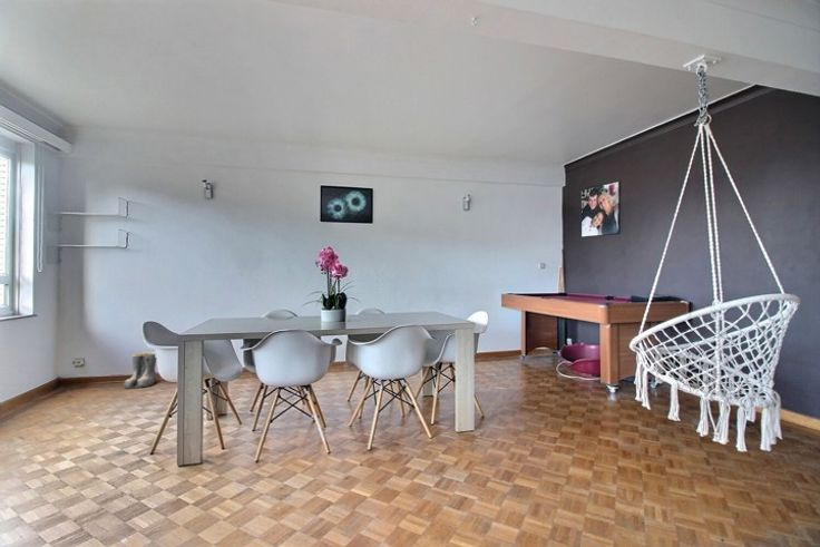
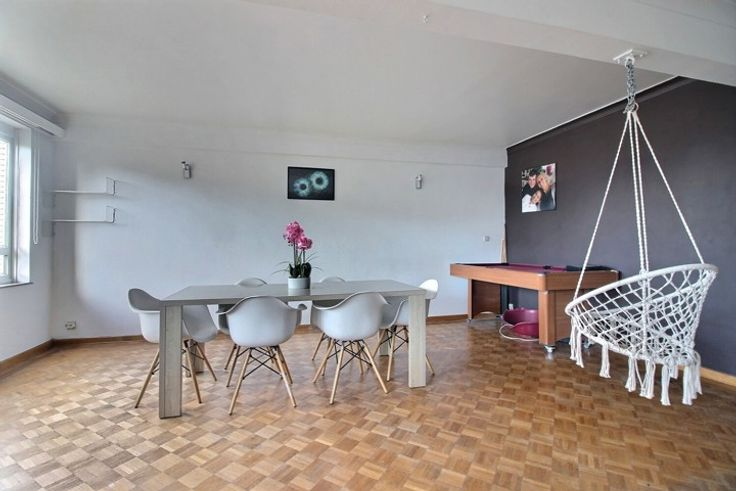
- boots (140, 369)
